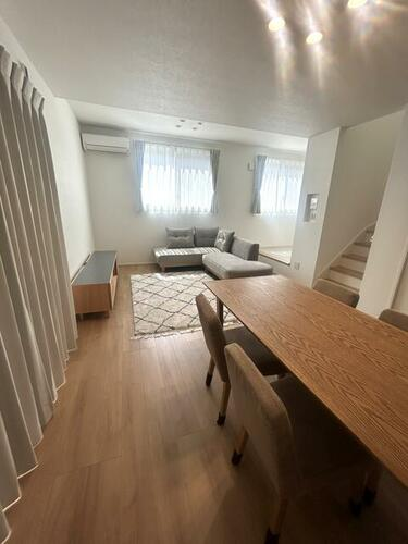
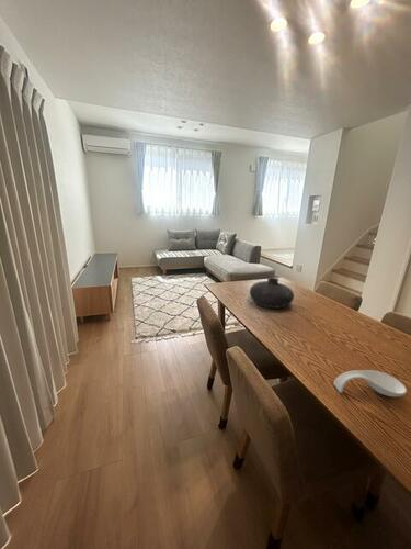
+ spoon rest (369, 381)
+ vase (271, 290)
